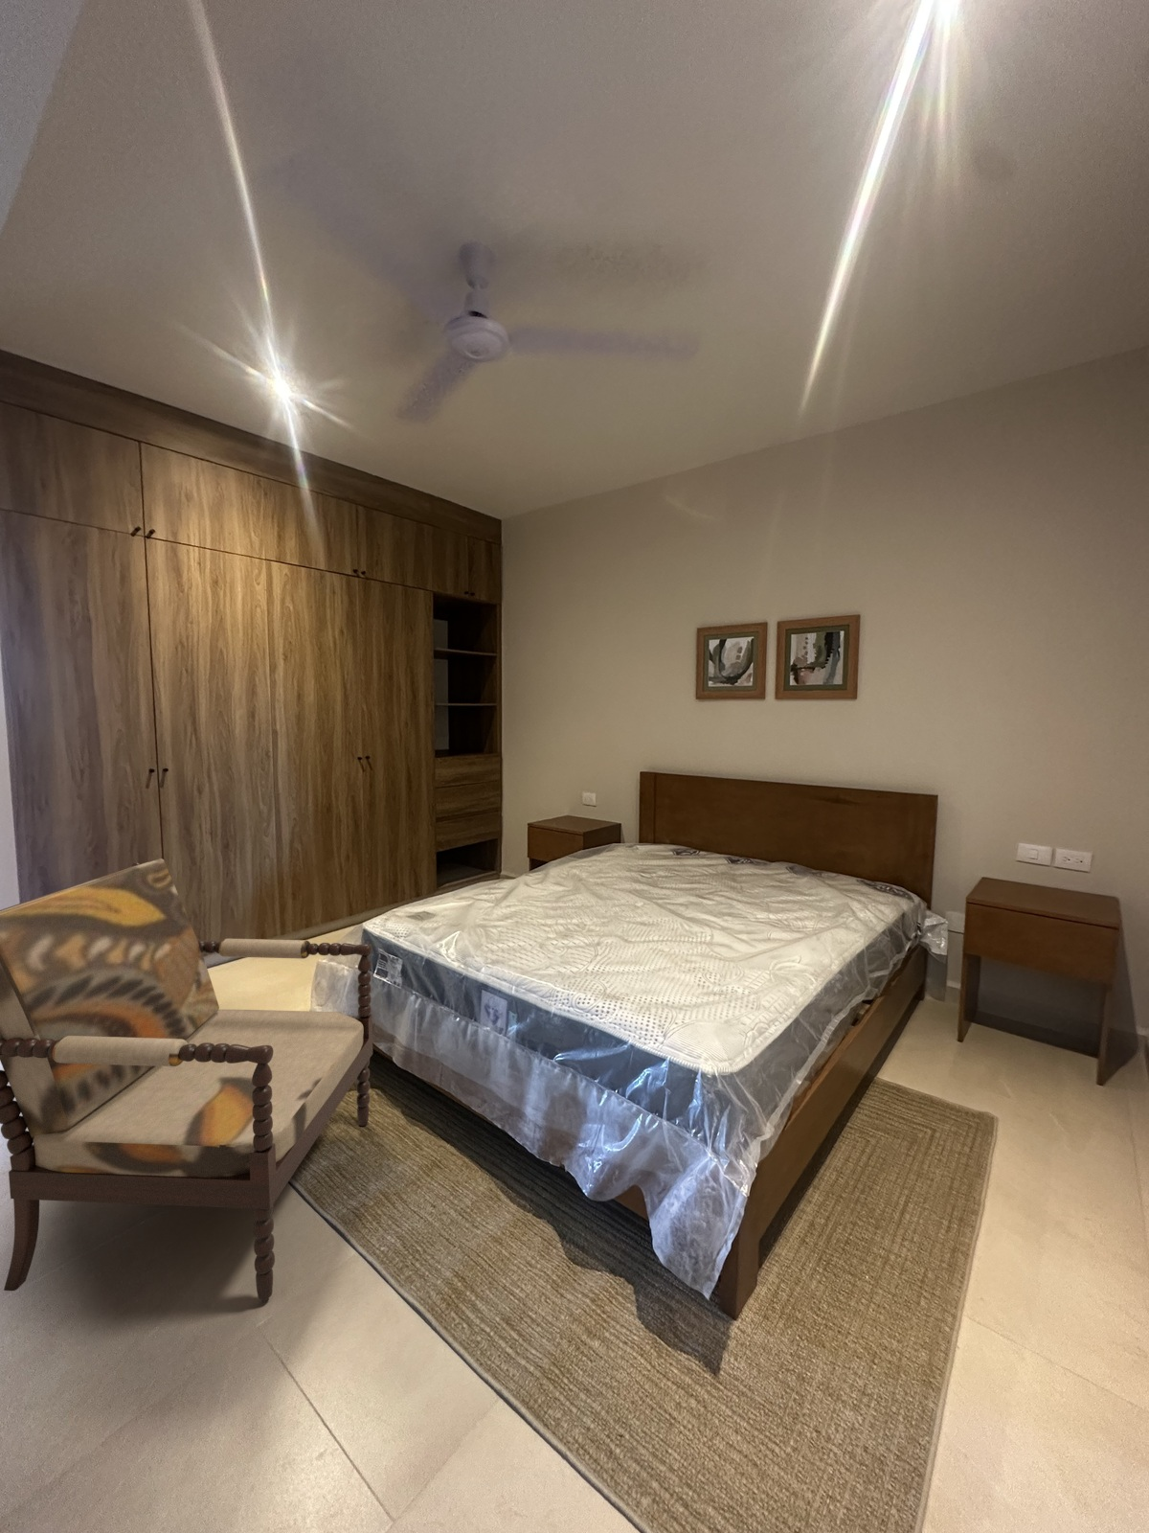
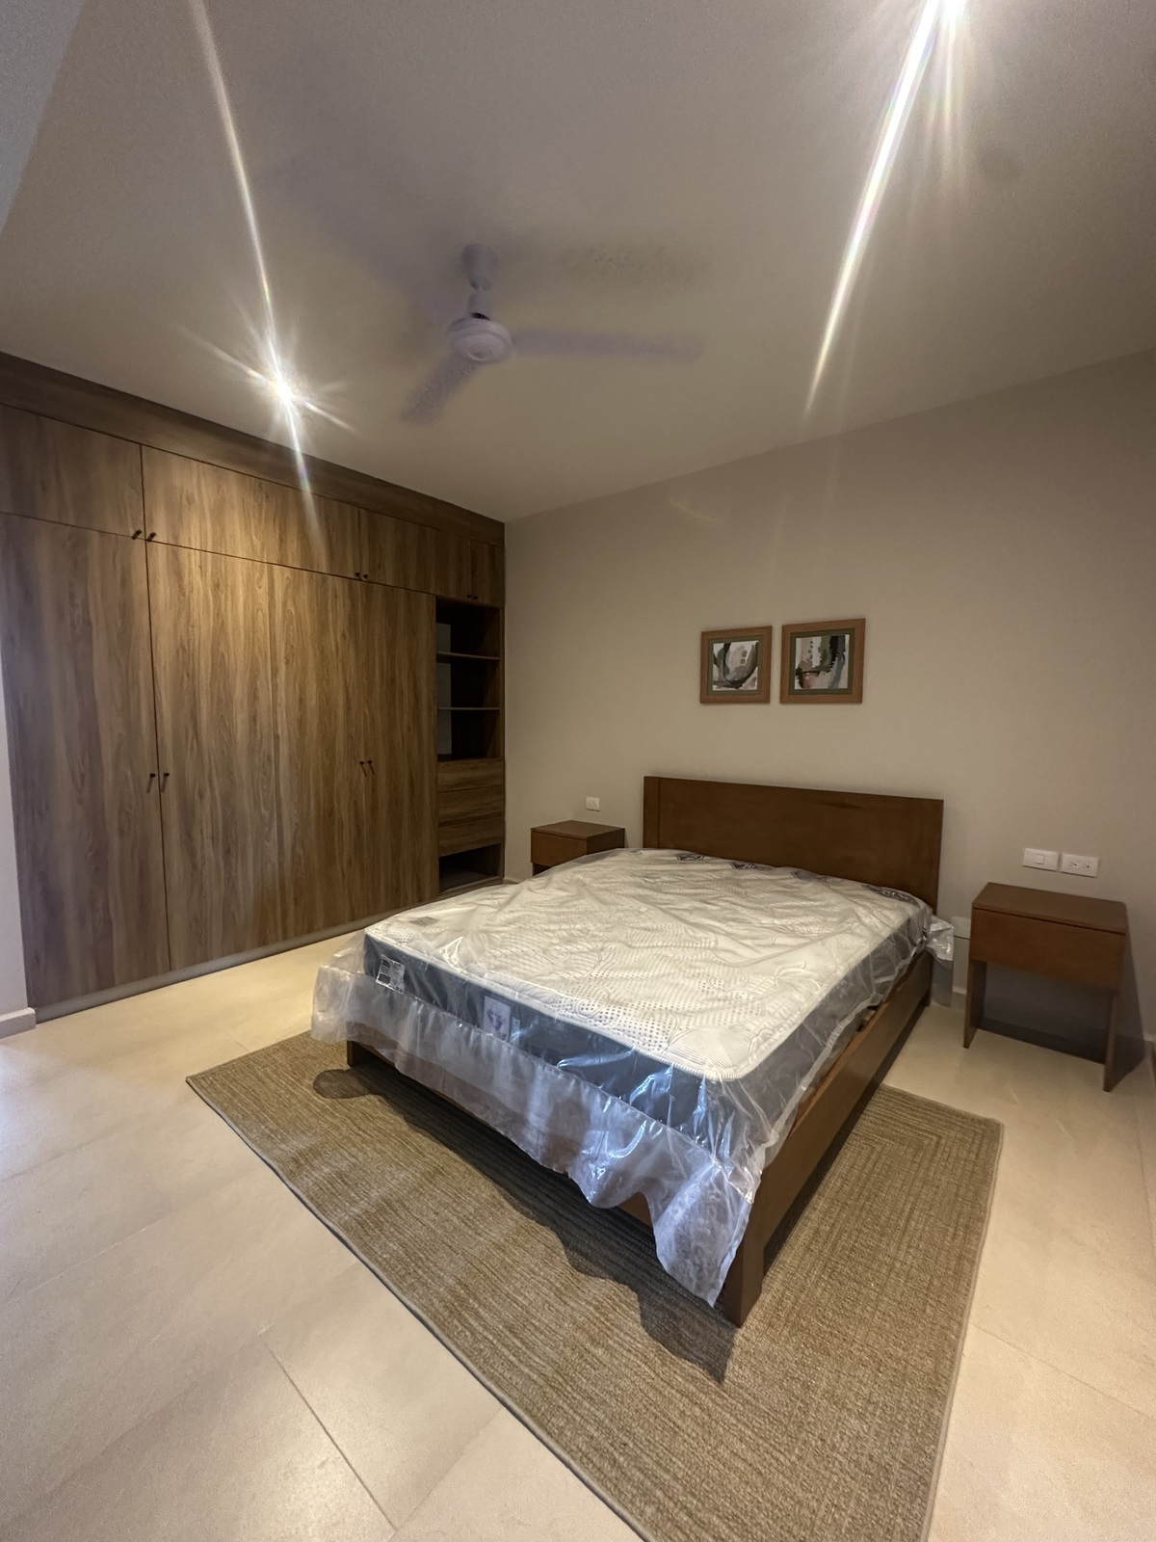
- armchair (192, 1042)
